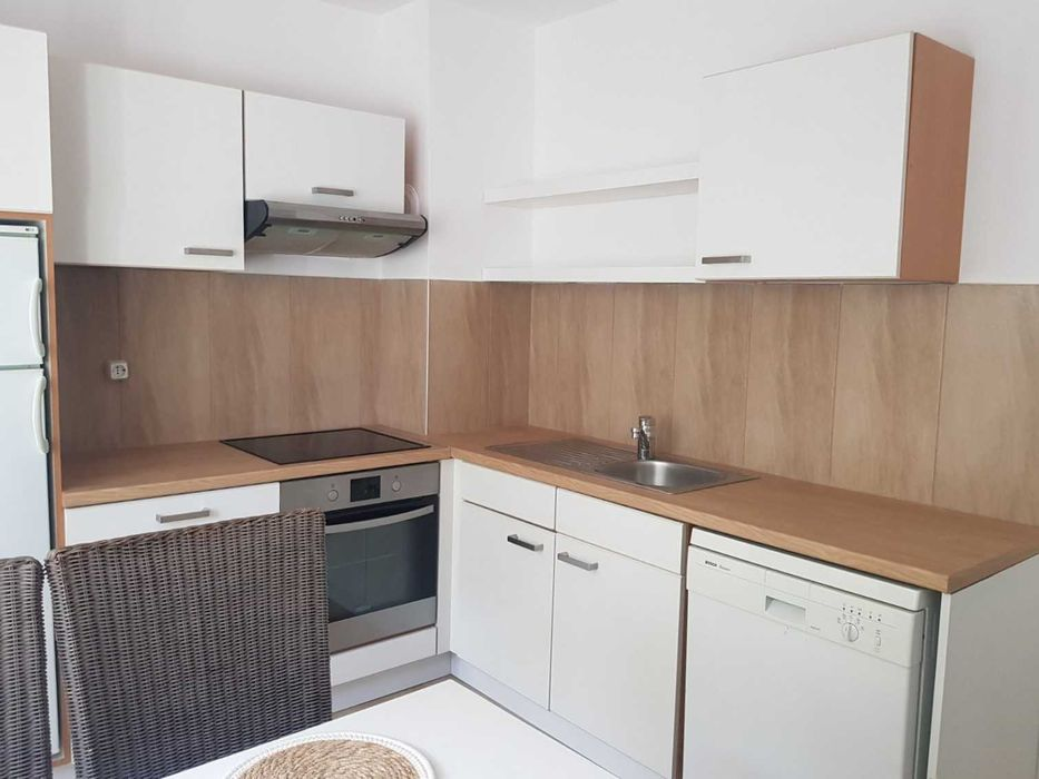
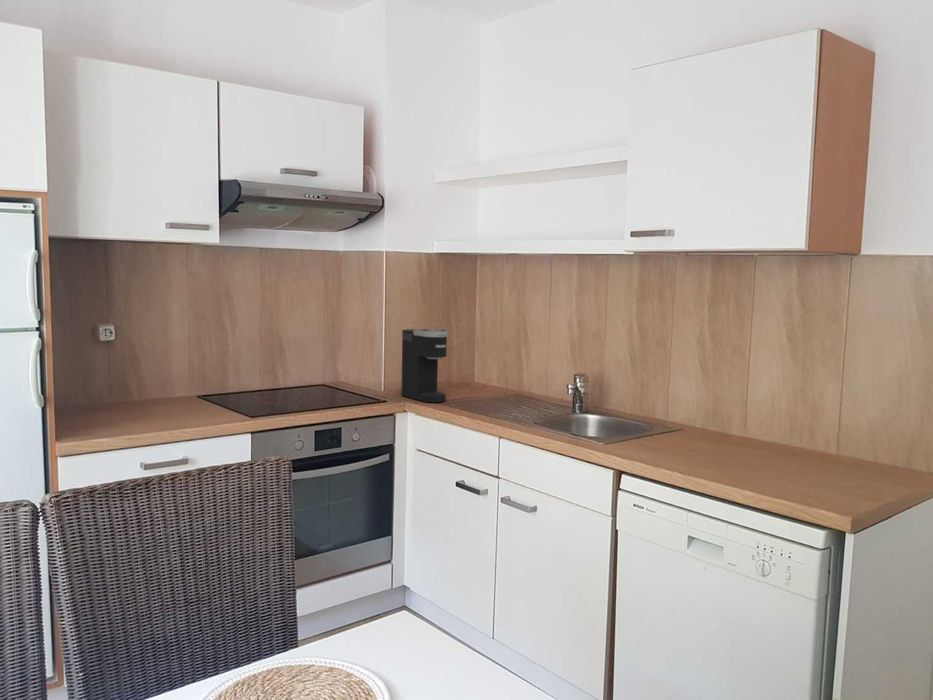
+ coffee maker (424, 363)
